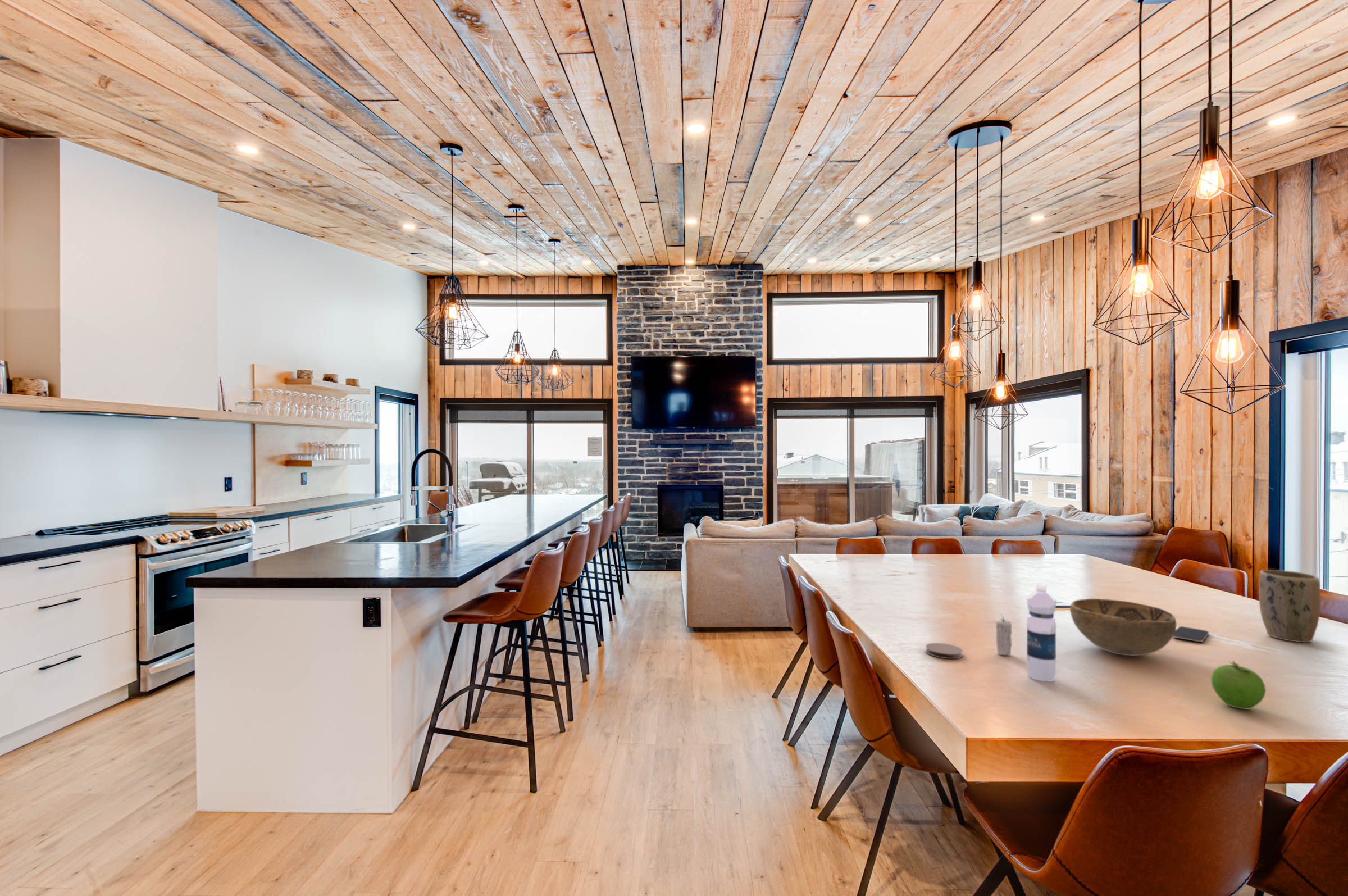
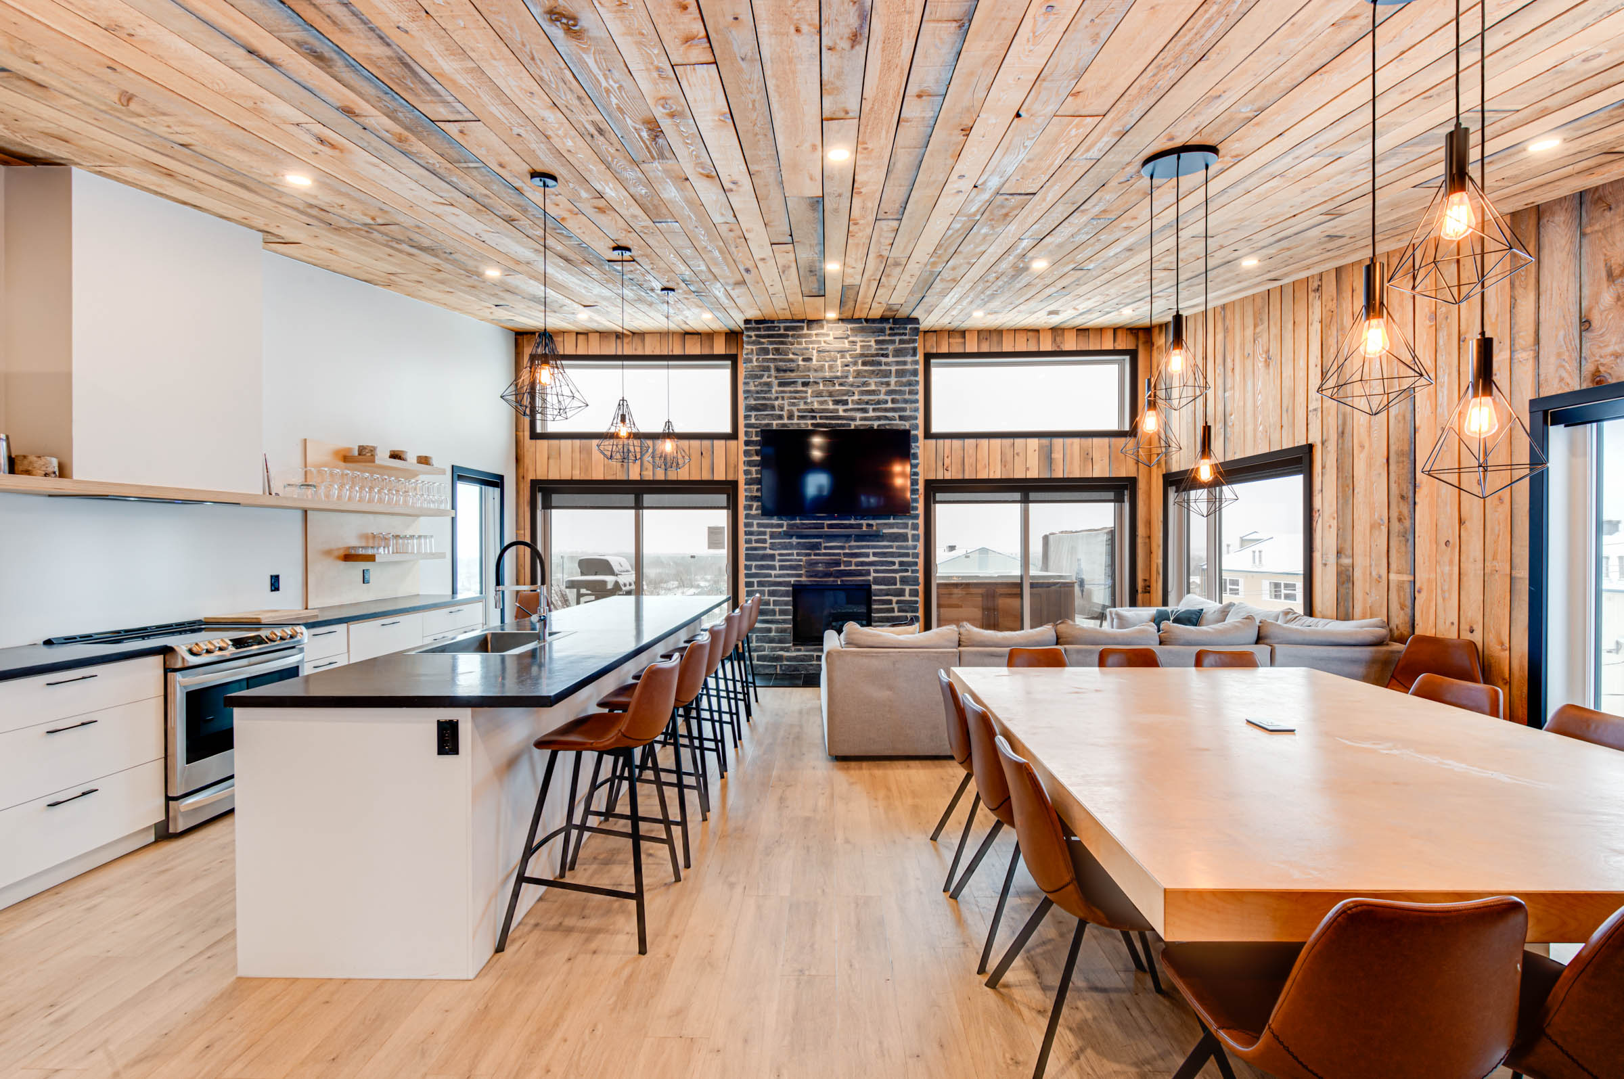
- fruit (1237, 684)
- plant pot (1288, 606)
- smartphone (1190, 634)
- decorative bowl (1120, 630)
- coaster (944, 651)
- water bottle (1041, 631)
- candle (1004, 633)
